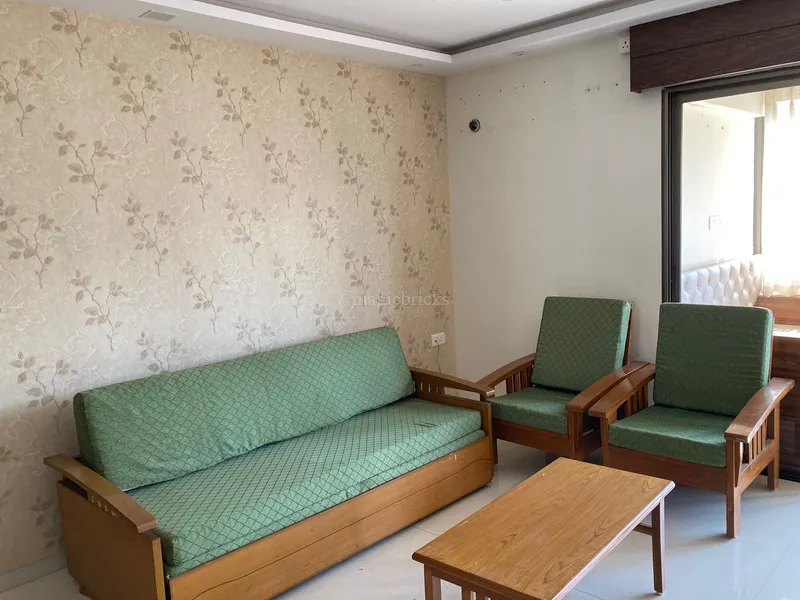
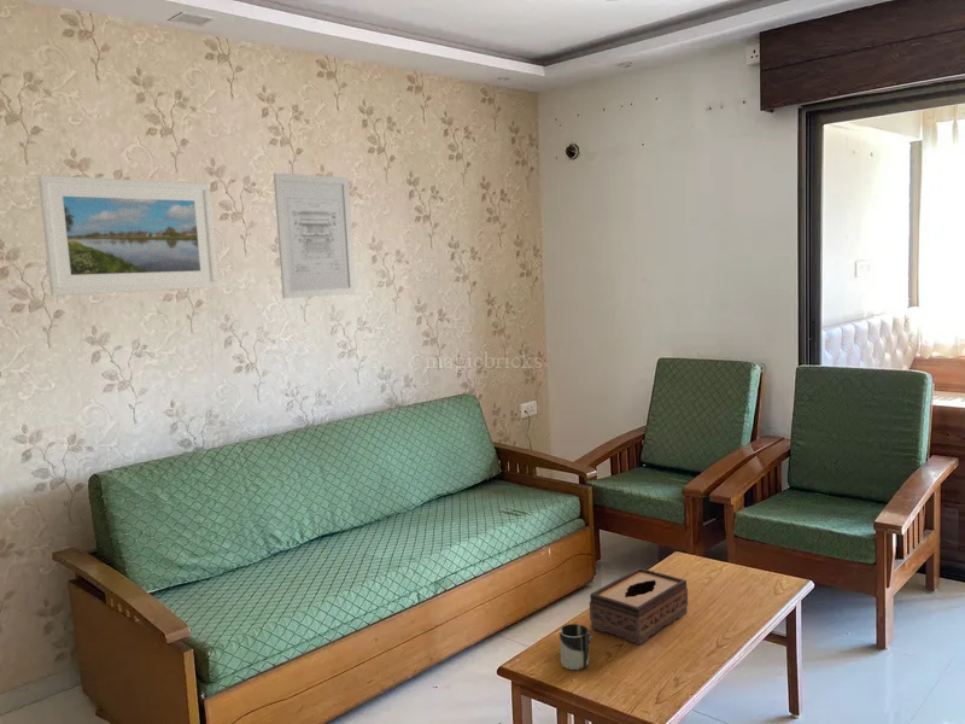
+ cup (578, 644)
+ tissue box (639, 603)
+ wall art (316, 235)
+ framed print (135, 235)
